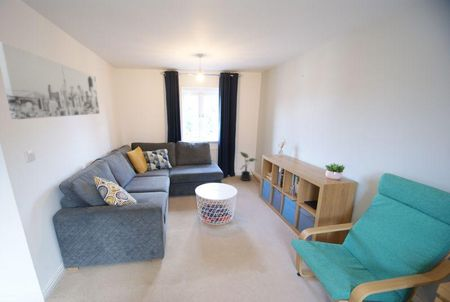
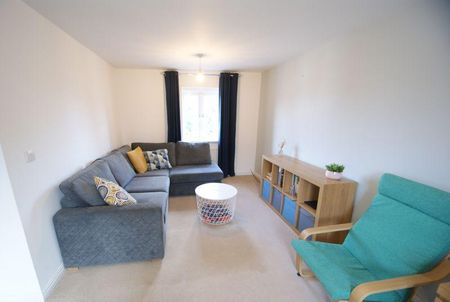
- wall art (67, 91)
- potted plant (247, 165)
